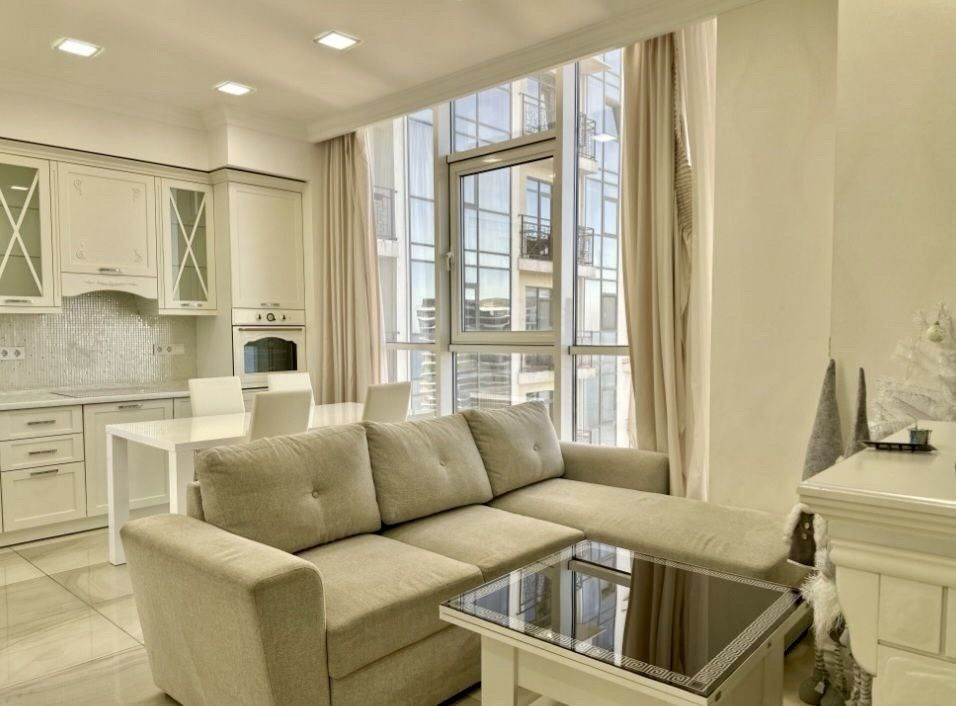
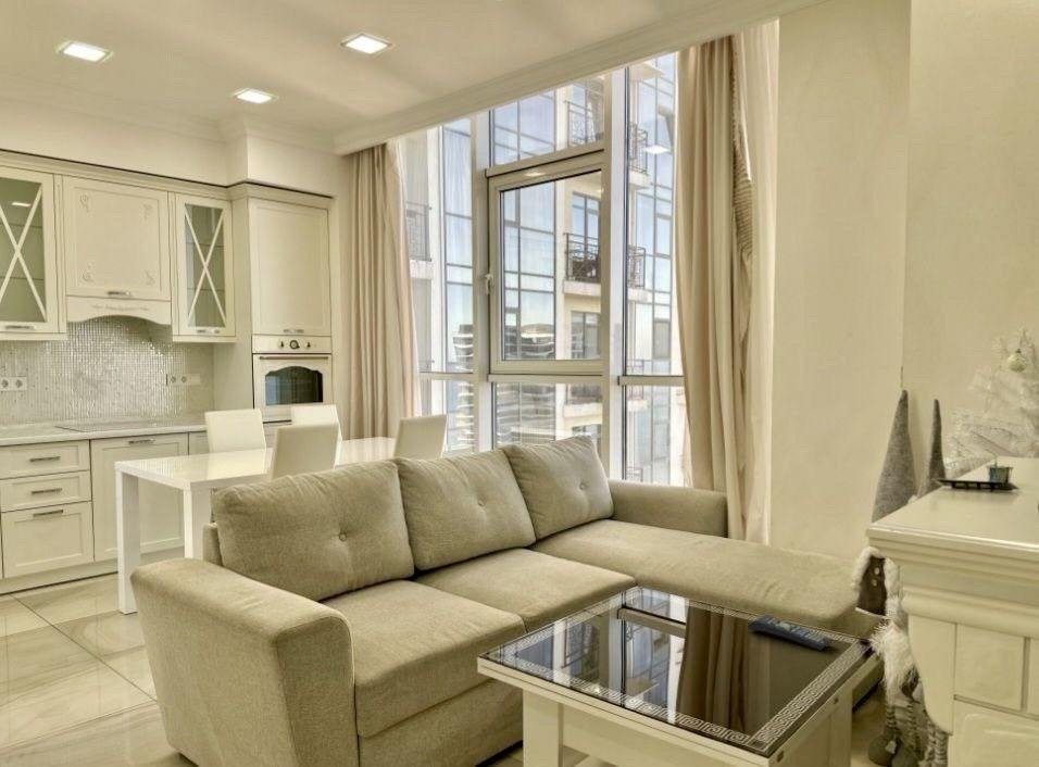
+ remote control (788, 631)
